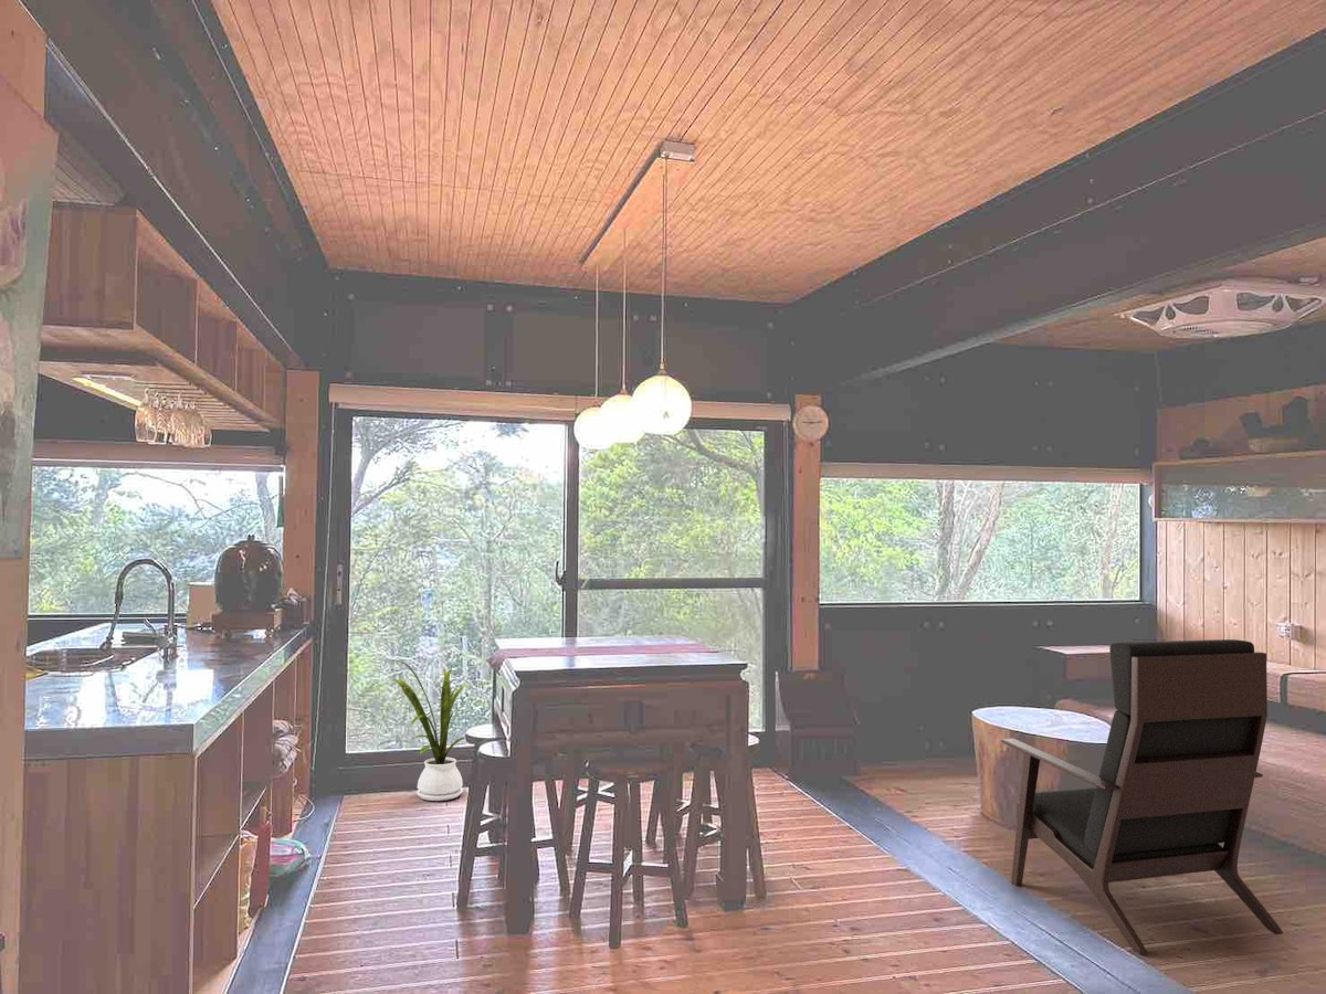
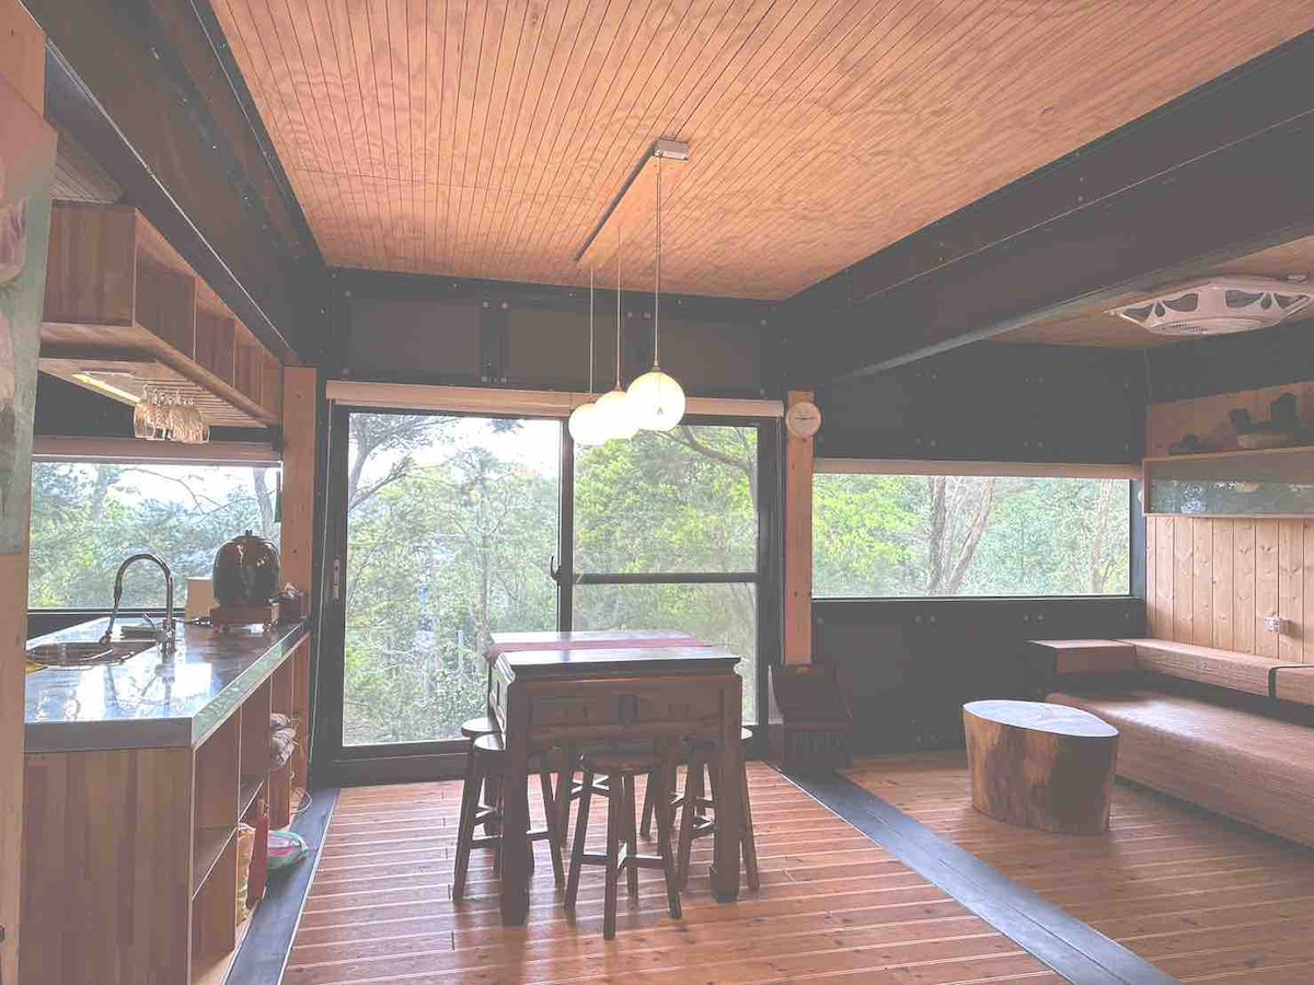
- house plant (434, 726)
- lounge chair (1135, 769)
